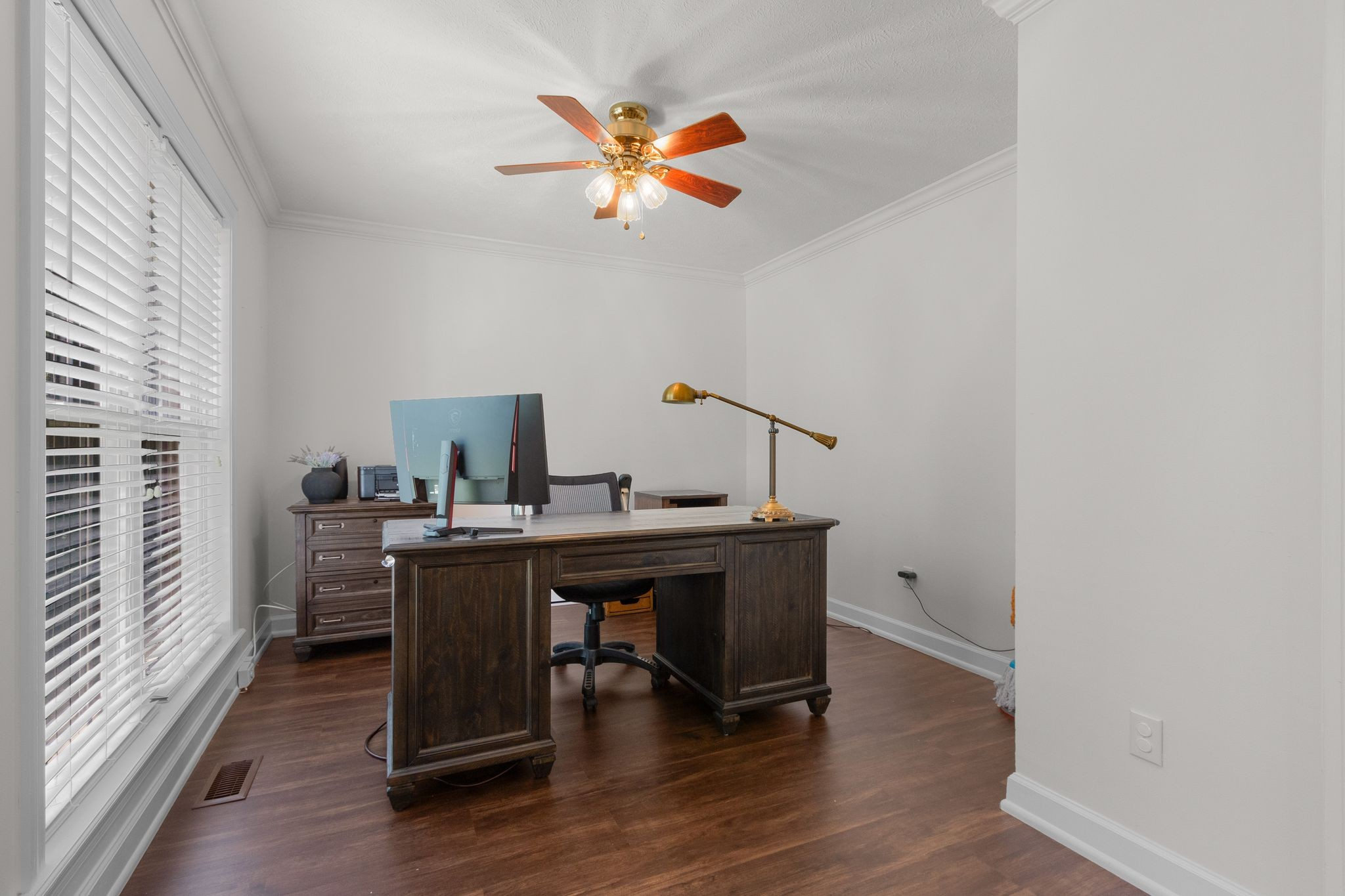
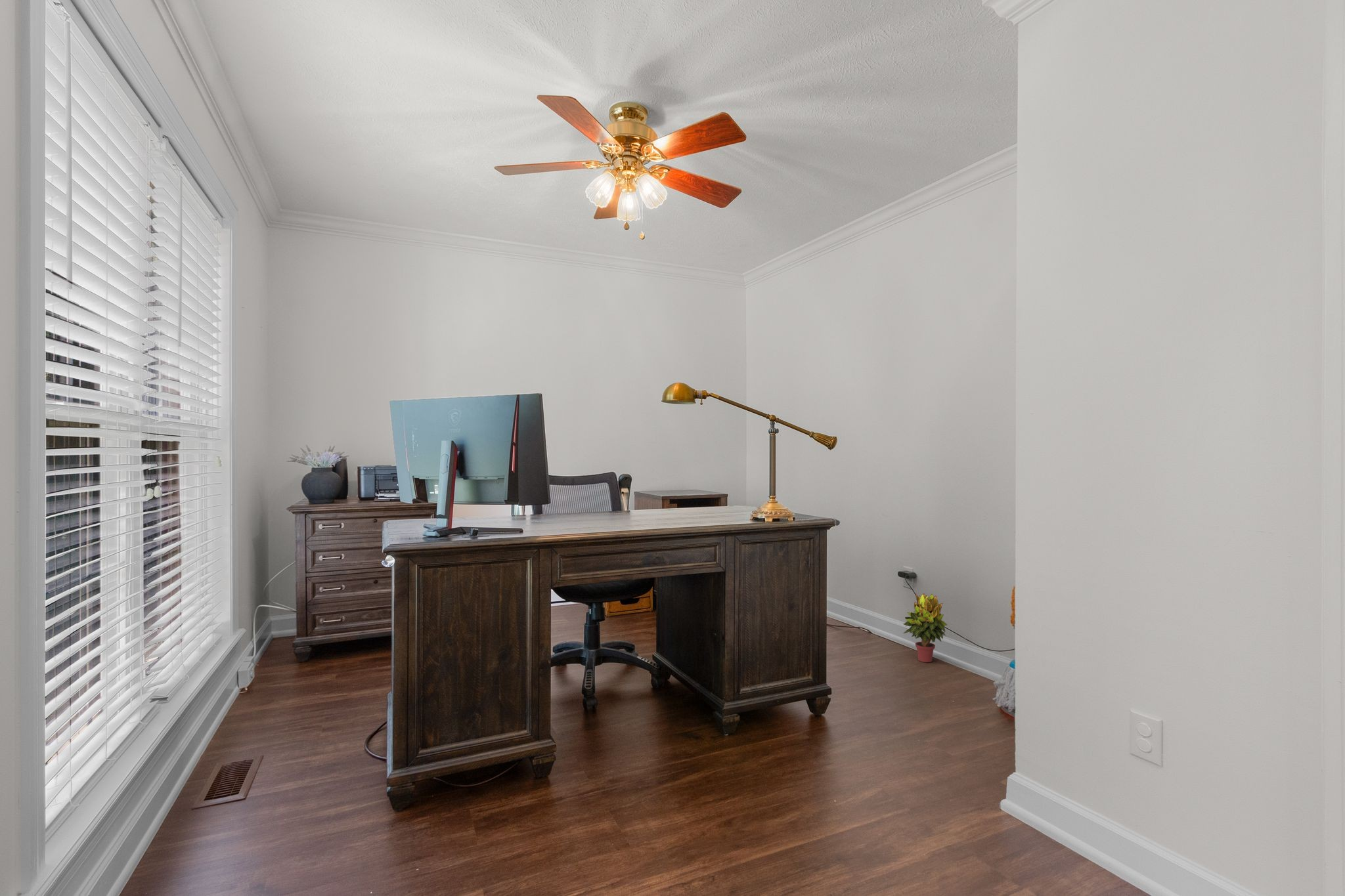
+ potted plant (926, 627)
